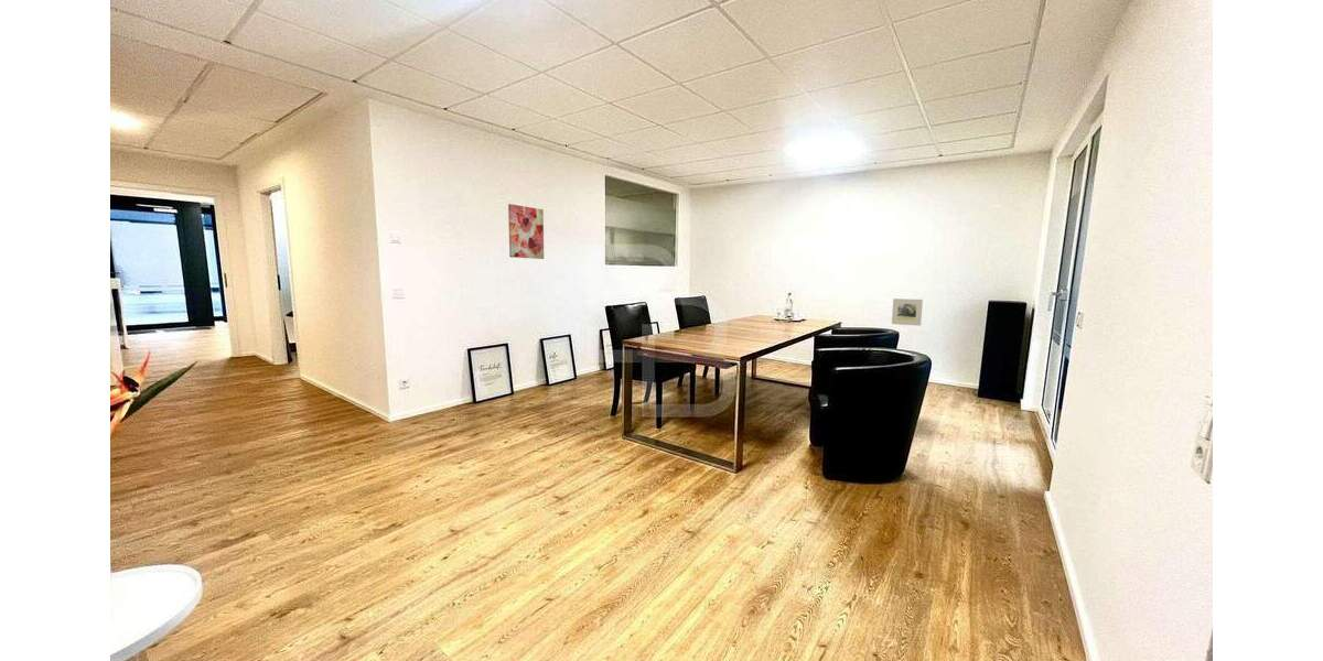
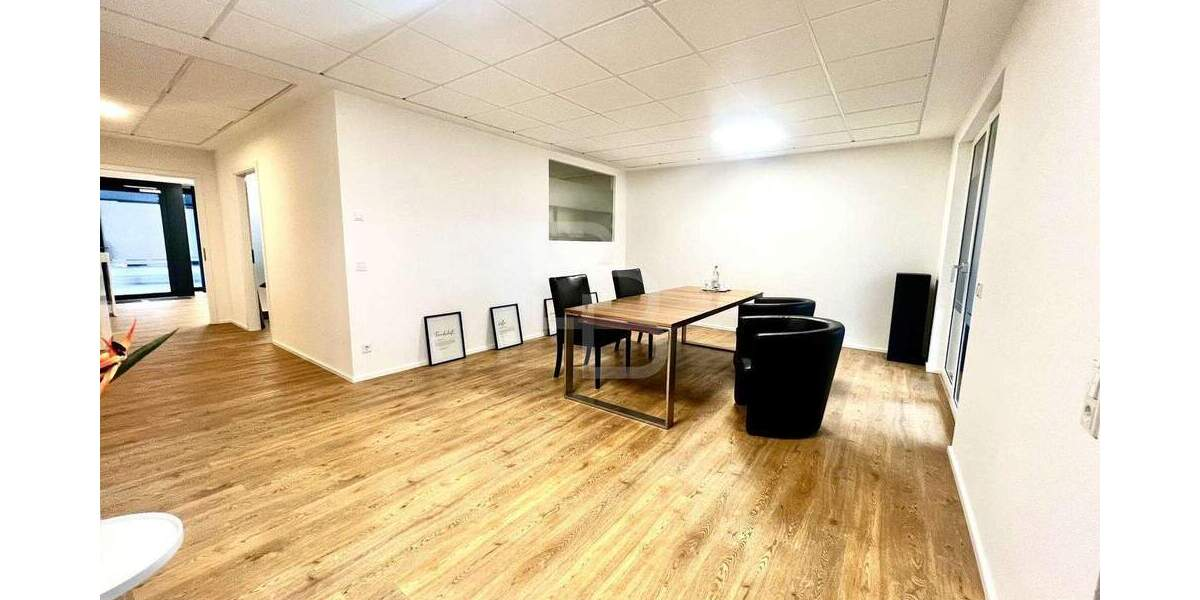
- wall art (526, 232)
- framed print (906, 312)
